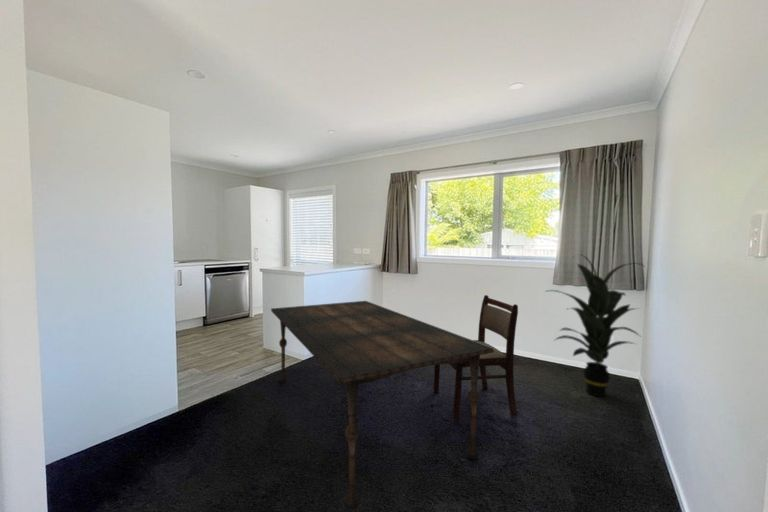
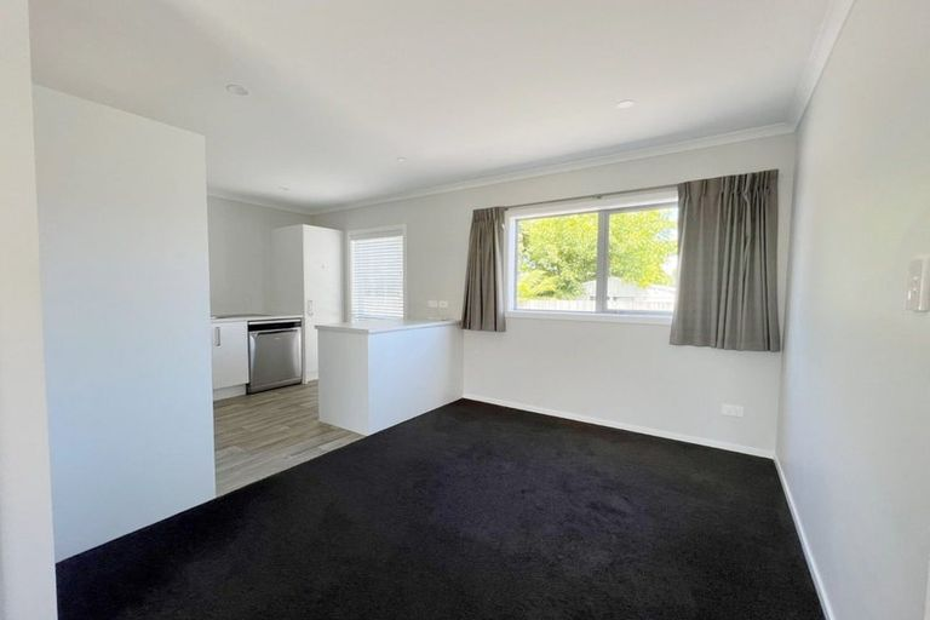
- indoor plant (593, 322)
- dining table (357, 367)
- dining chair (480, 355)
